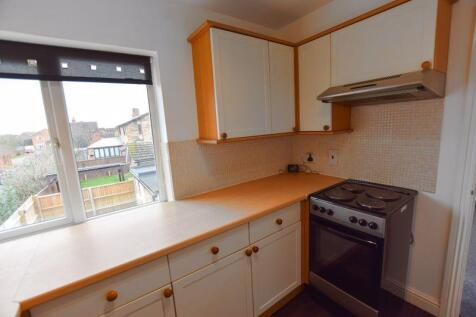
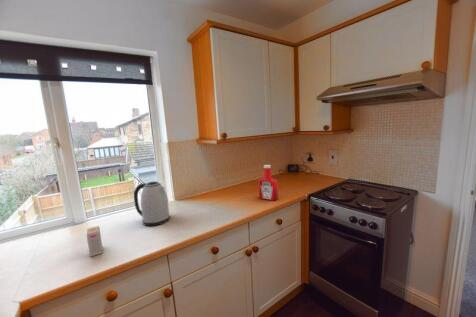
+ tea box (94, 240)
+ kettle (150, 201)
+ soap bottle (267, 182)
